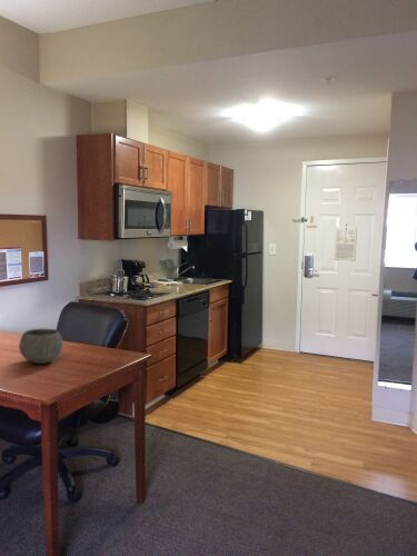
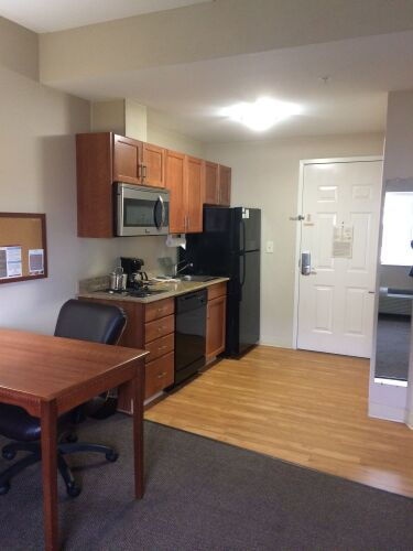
- bowl (41, 347)
